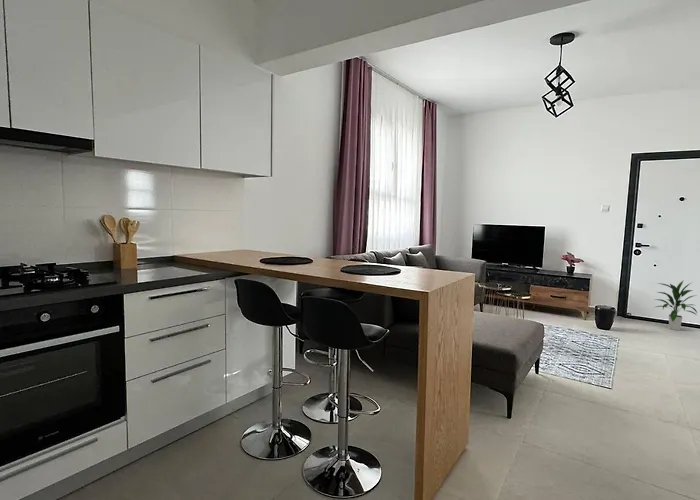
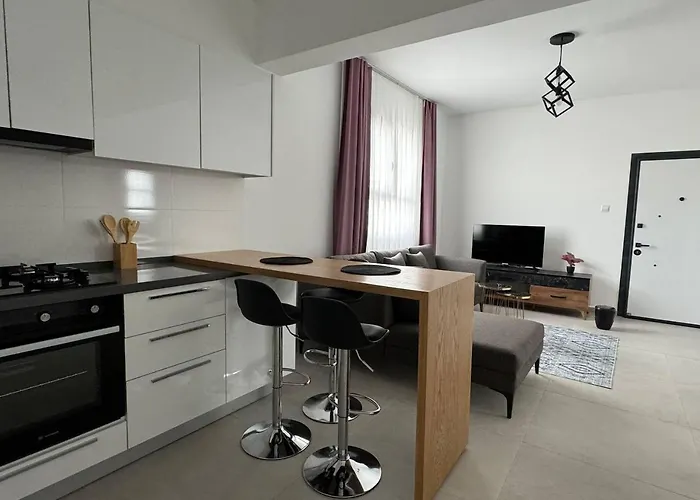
- indoor plant (675, 304)
